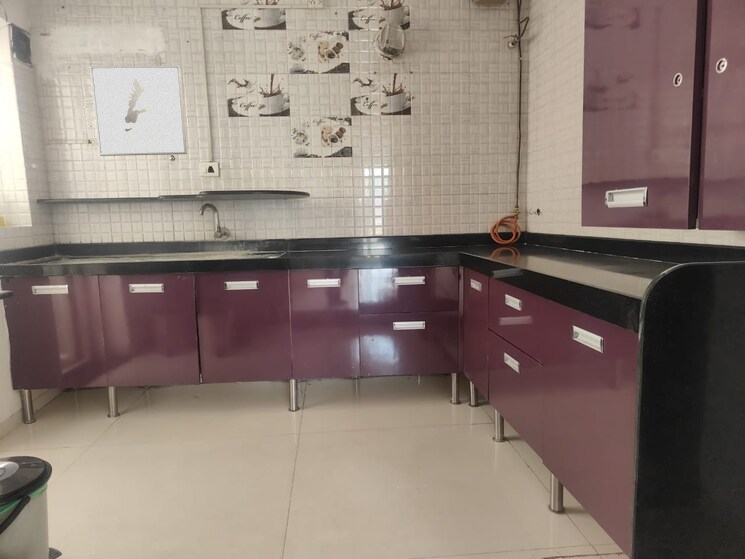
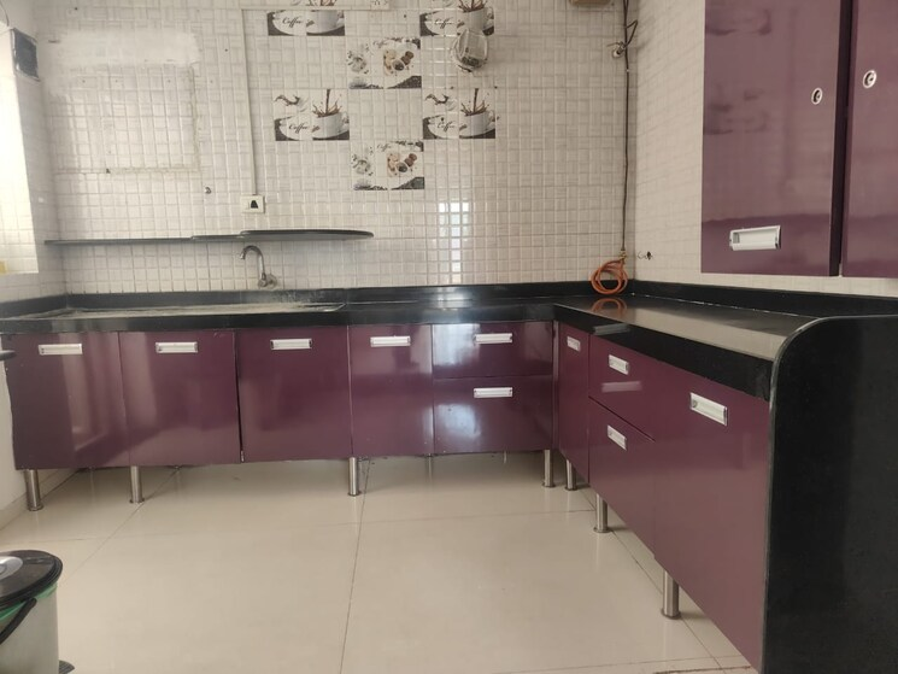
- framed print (139, 111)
